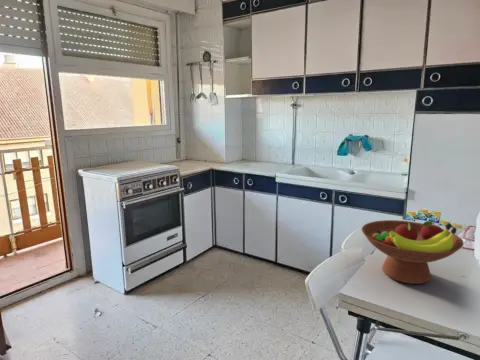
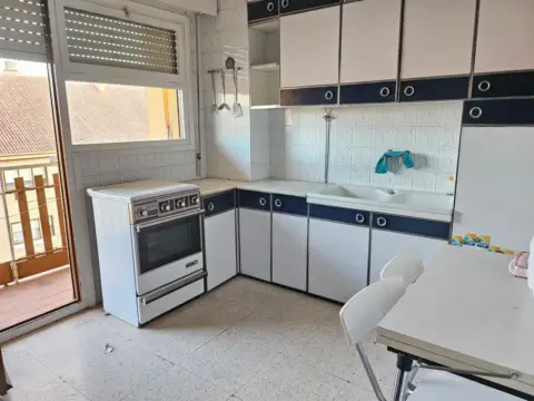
- fruit bowl (408, 246)
